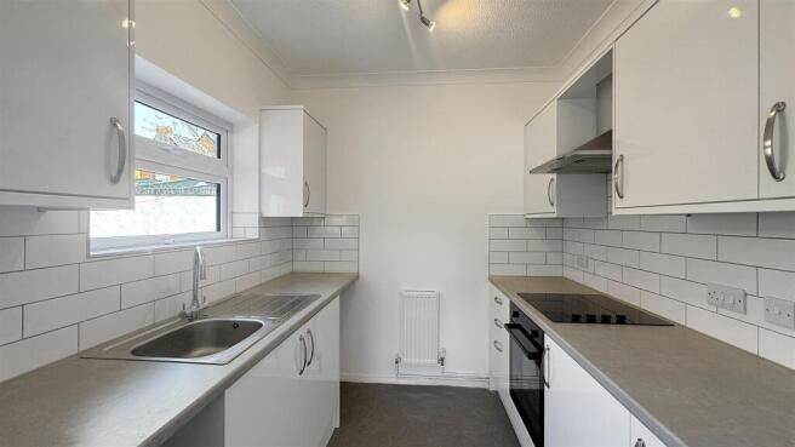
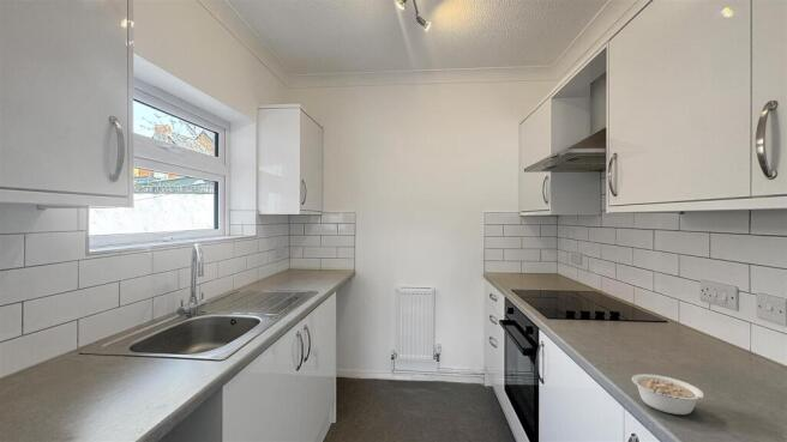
+ legume (668, 393)
